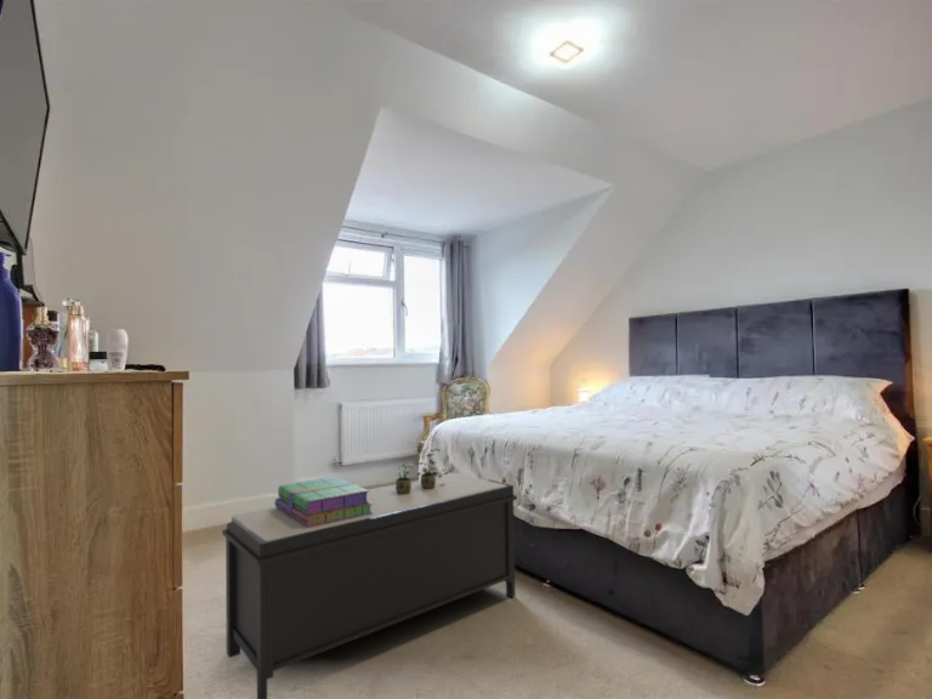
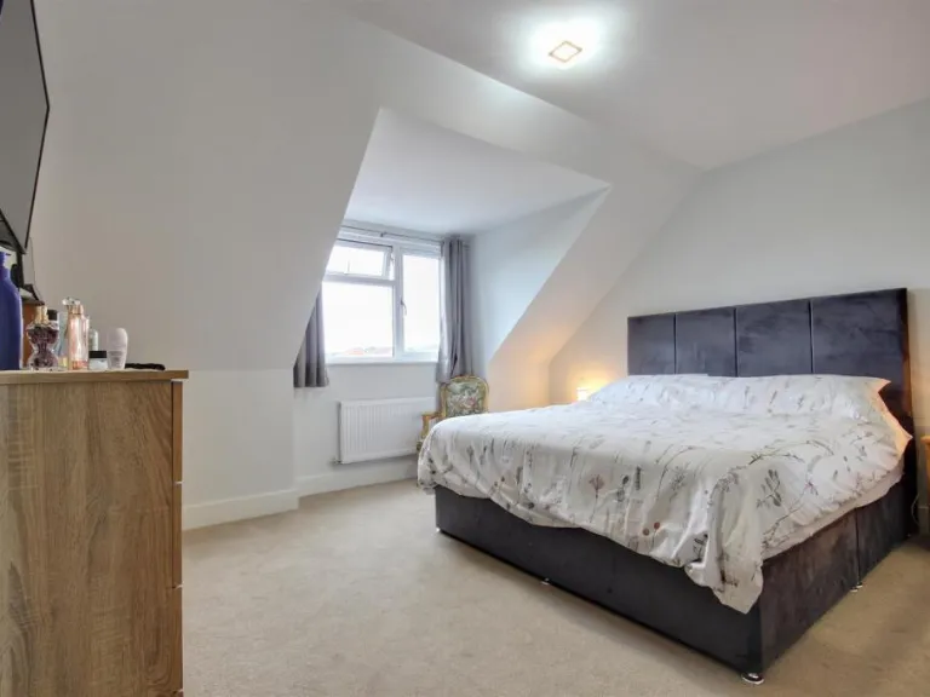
- potted plant (422, 468)
- bench (383, 561)
- stack of books (322, 499)
